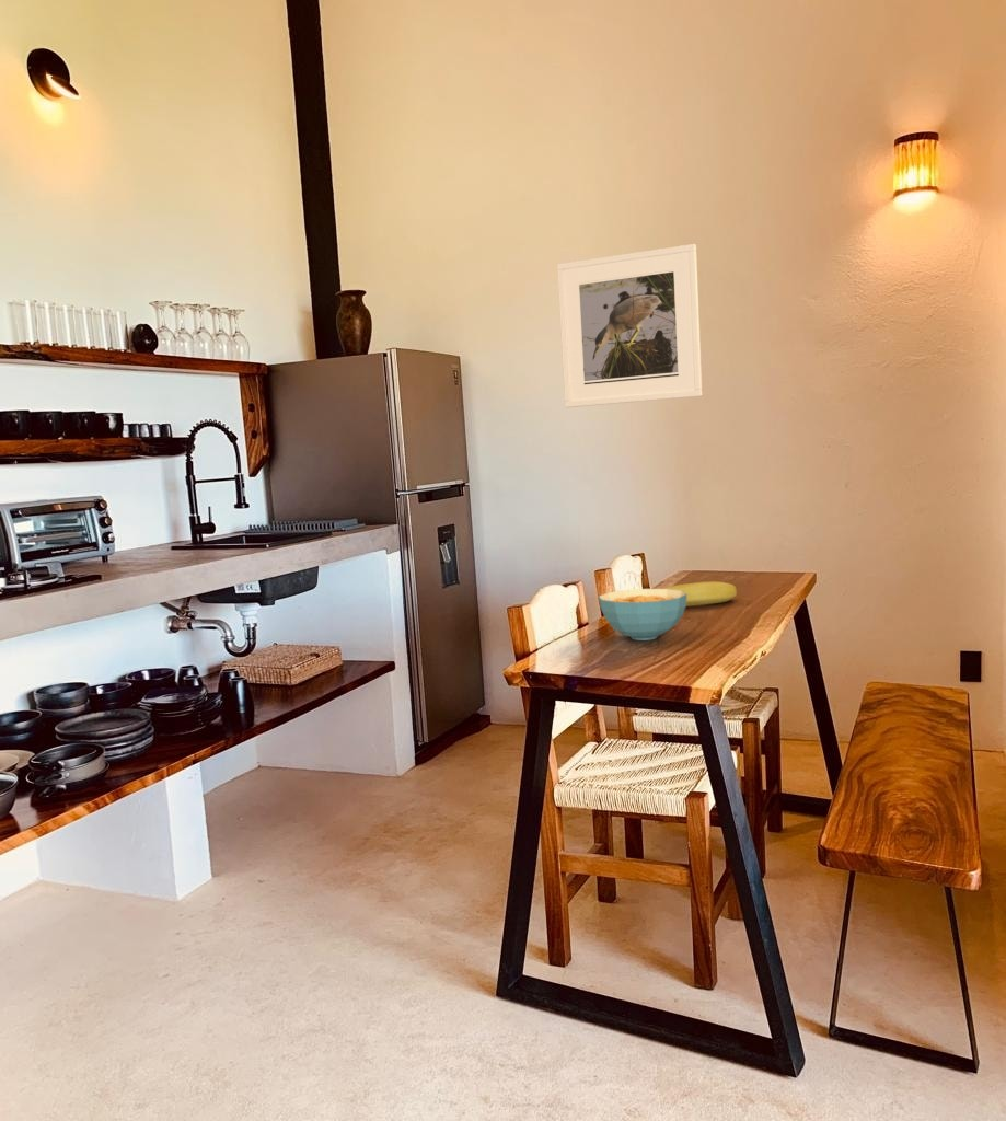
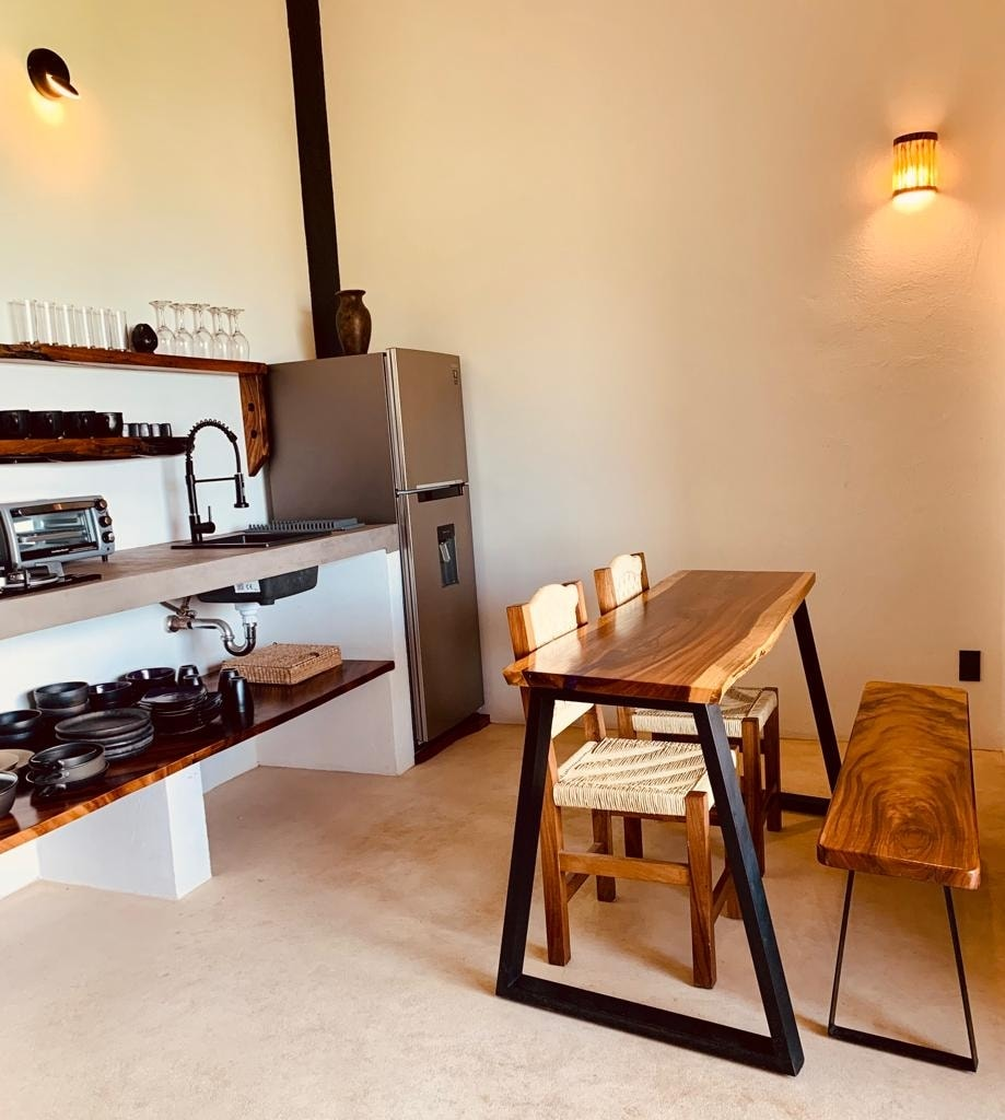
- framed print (627, 328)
- banana (691, 591)
- cereal bowl (643, 616)
